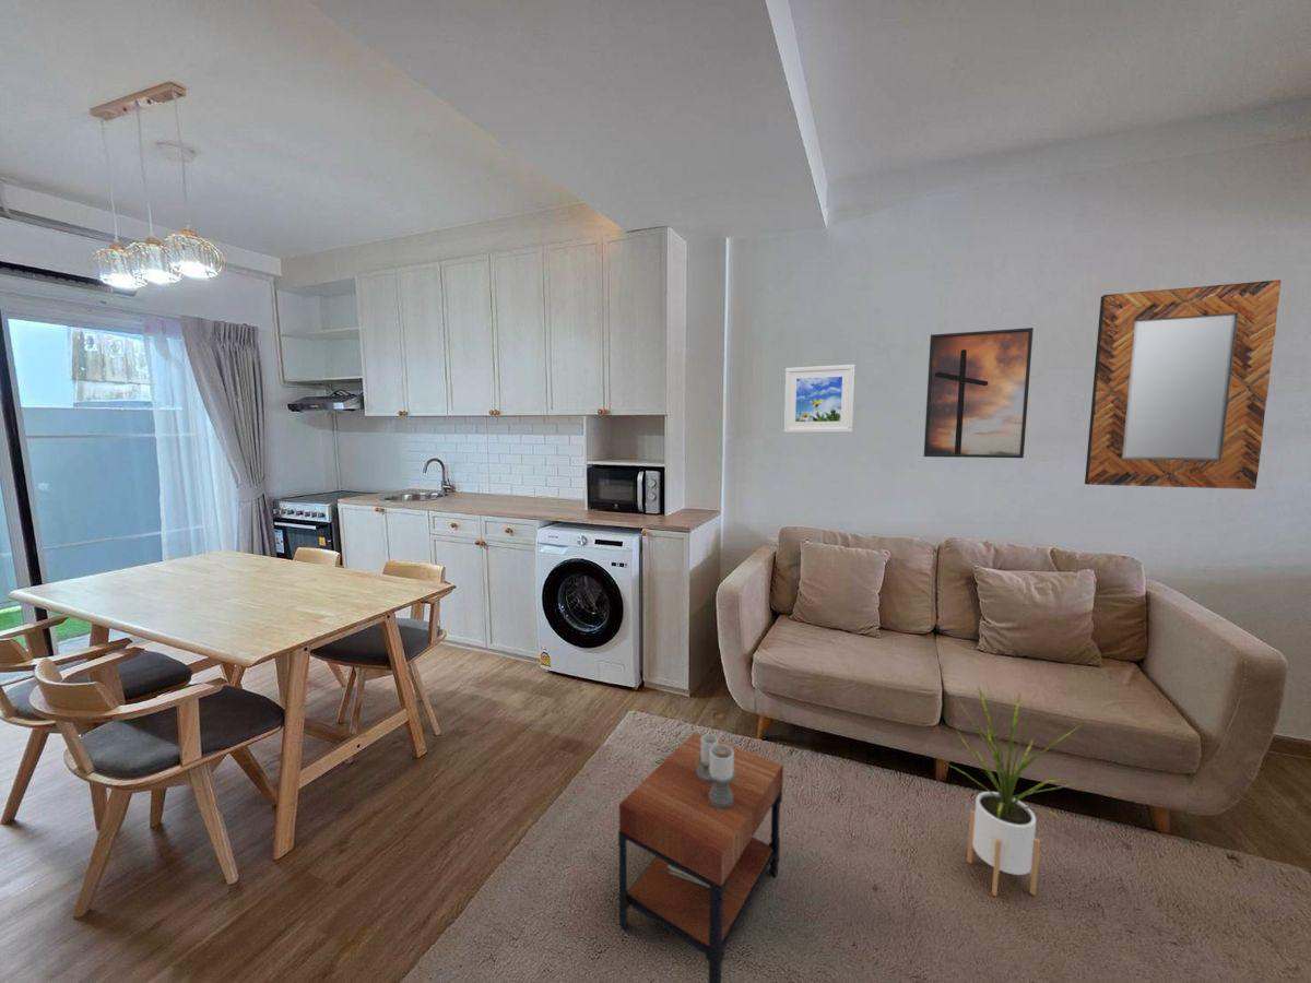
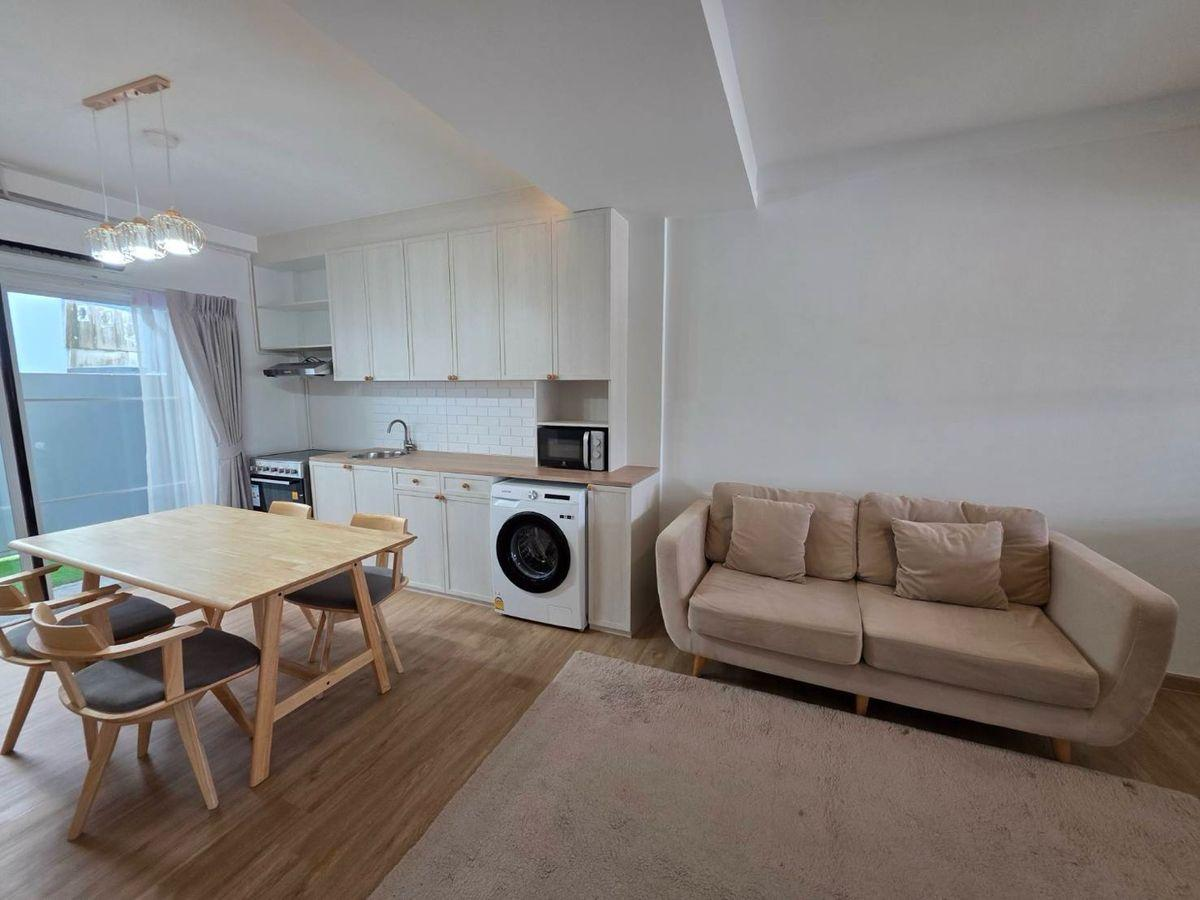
- house plant (1009, 785)
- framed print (976, 394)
- side table (705, 818)
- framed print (818, 399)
- home mirror (1176, 389)
